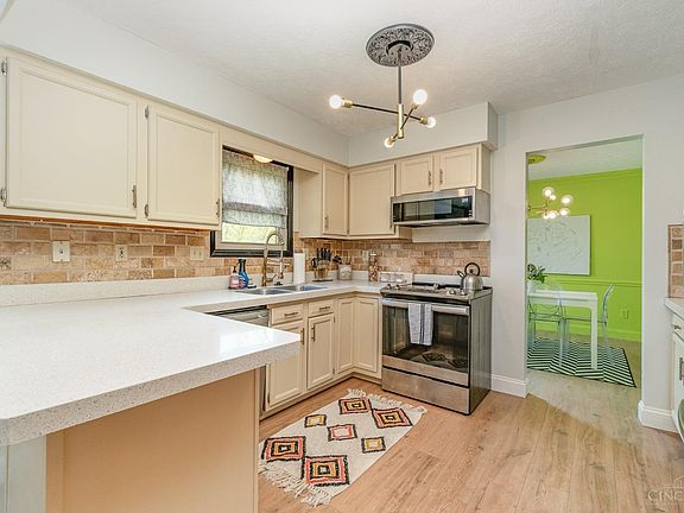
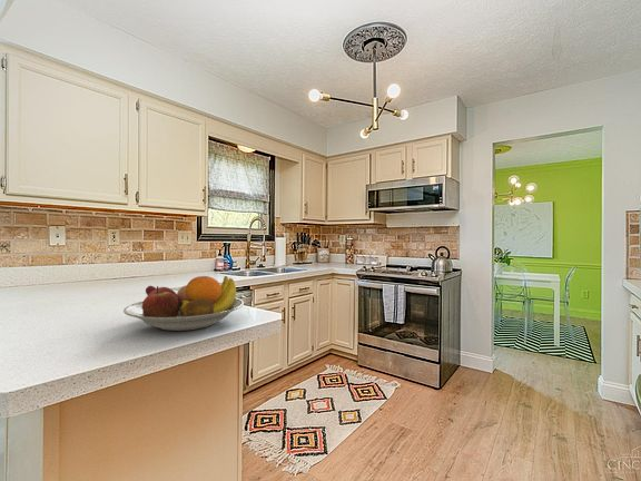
+ fruit bowl (187, 300)
